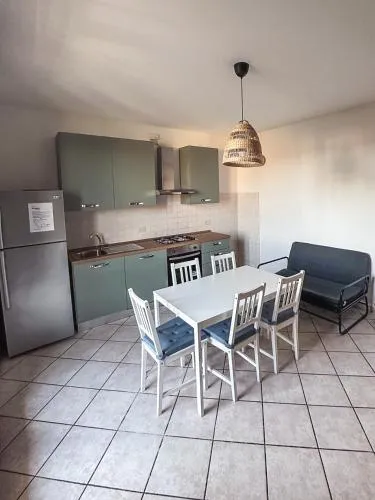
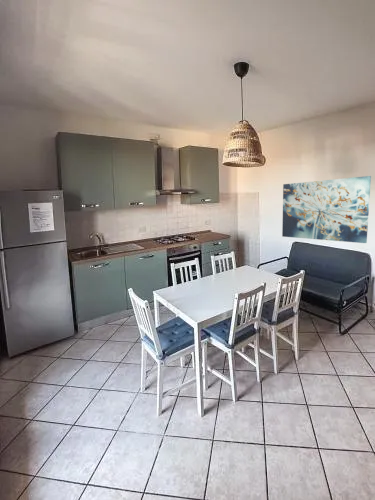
+ wall art (320, 210)
